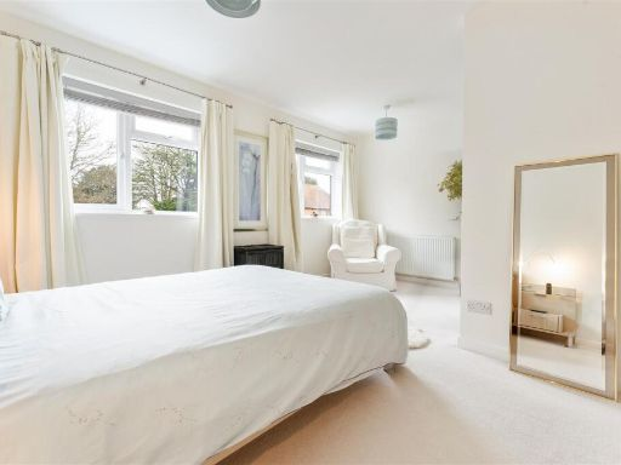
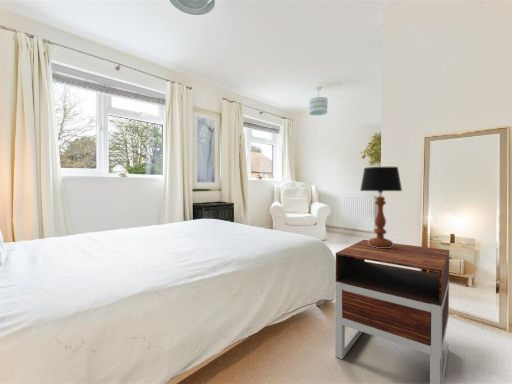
+ table lamp (380, 206)
+ nightstand (393, 301)
